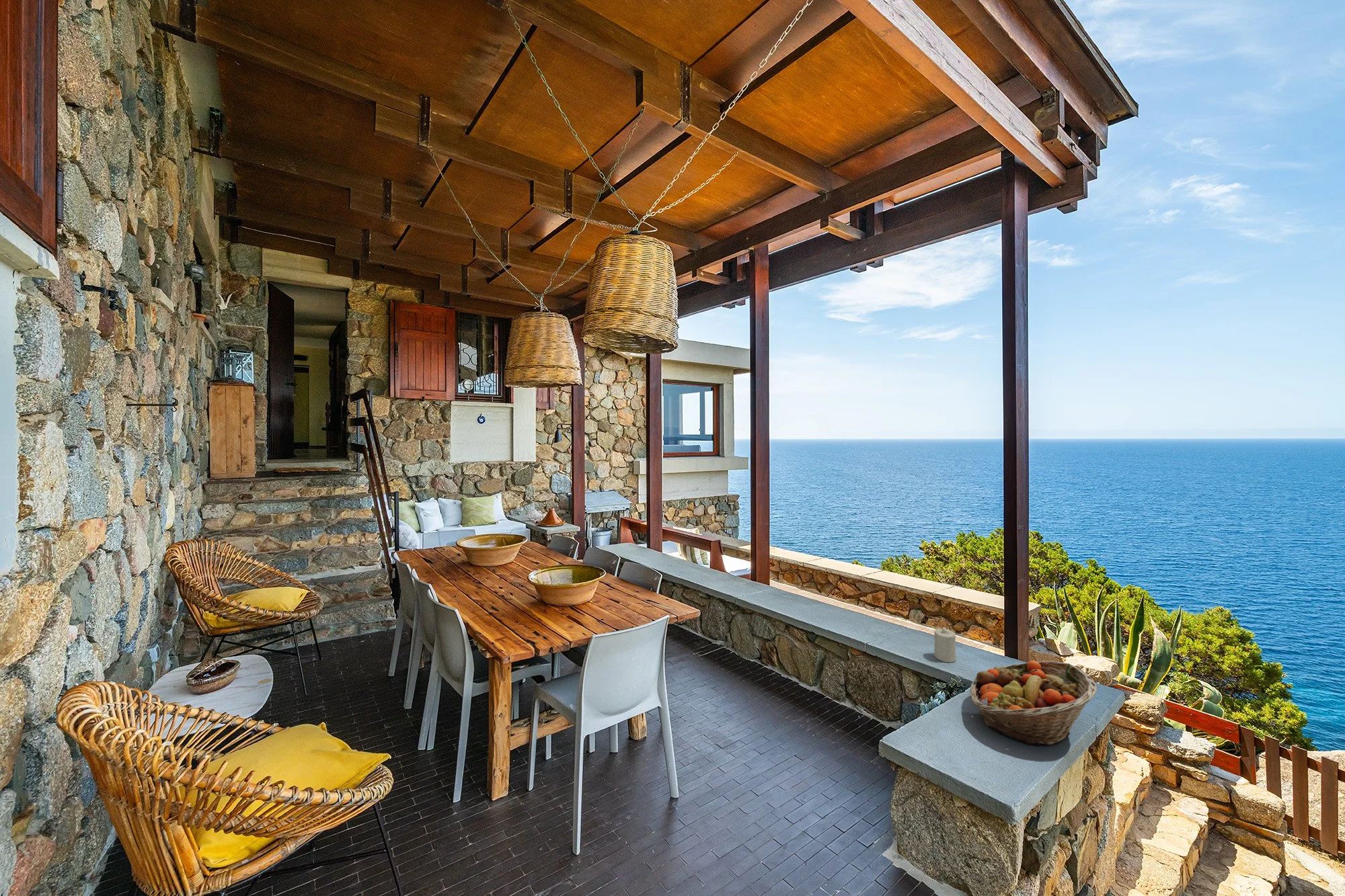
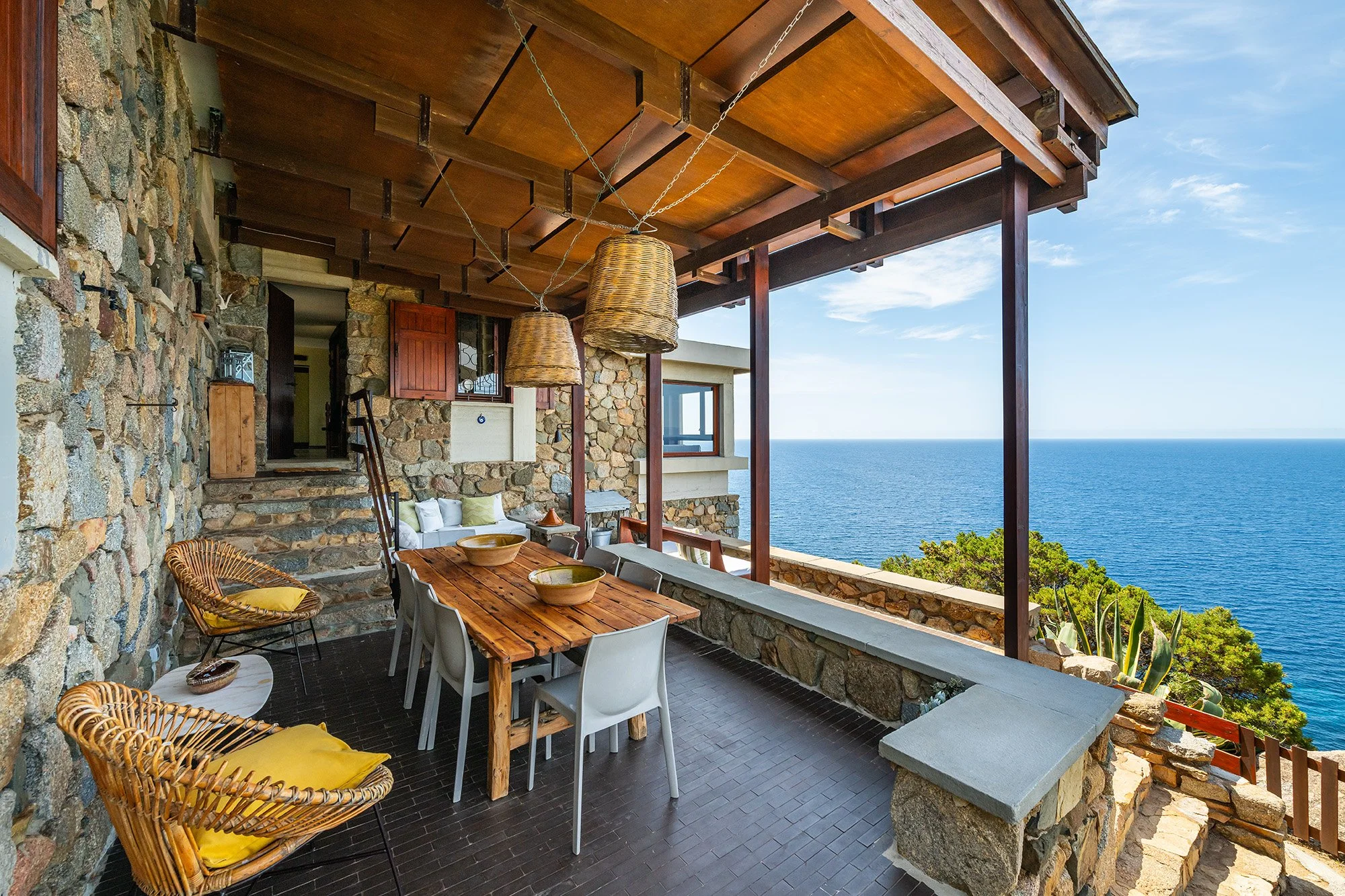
- candle (945, 643)
- fruit basket (1029, 696)
